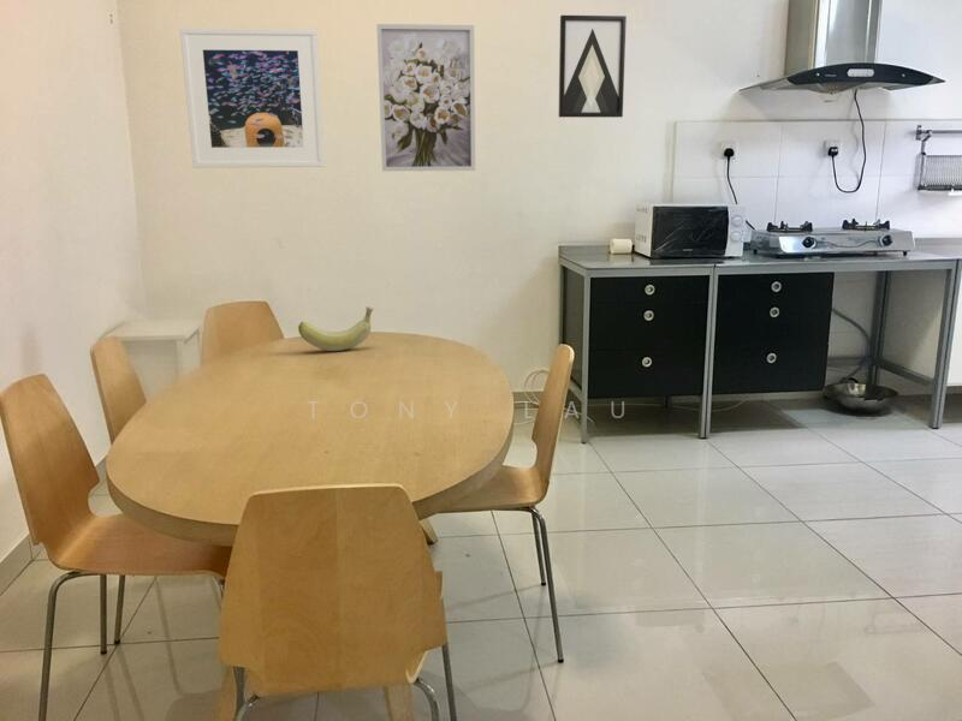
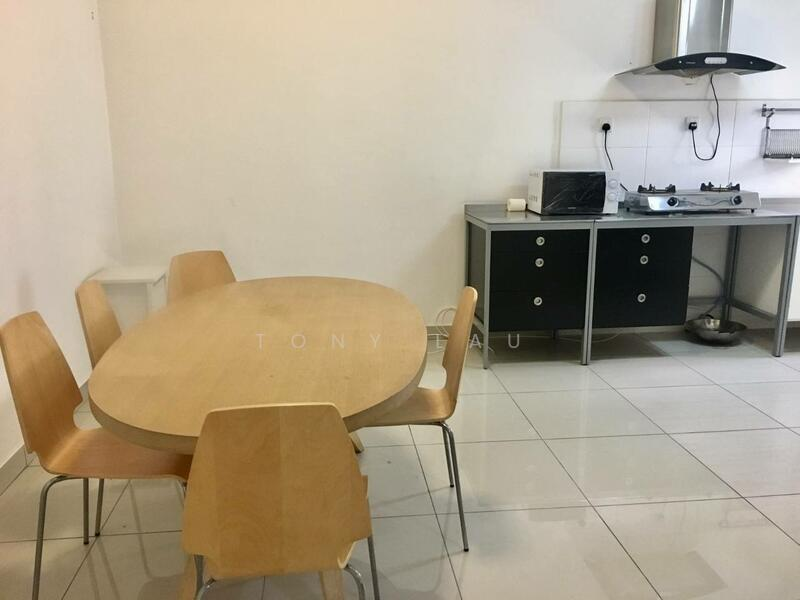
- banana (337, 332)
- wall art (427, 100)
- wall art (592, 67)
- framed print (254, 99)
